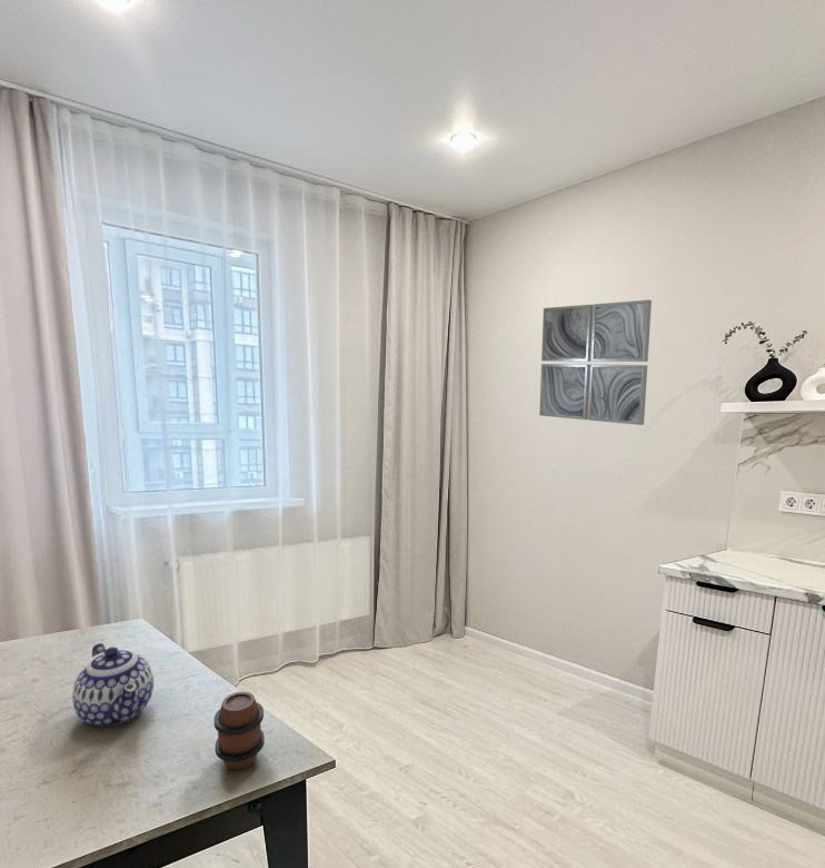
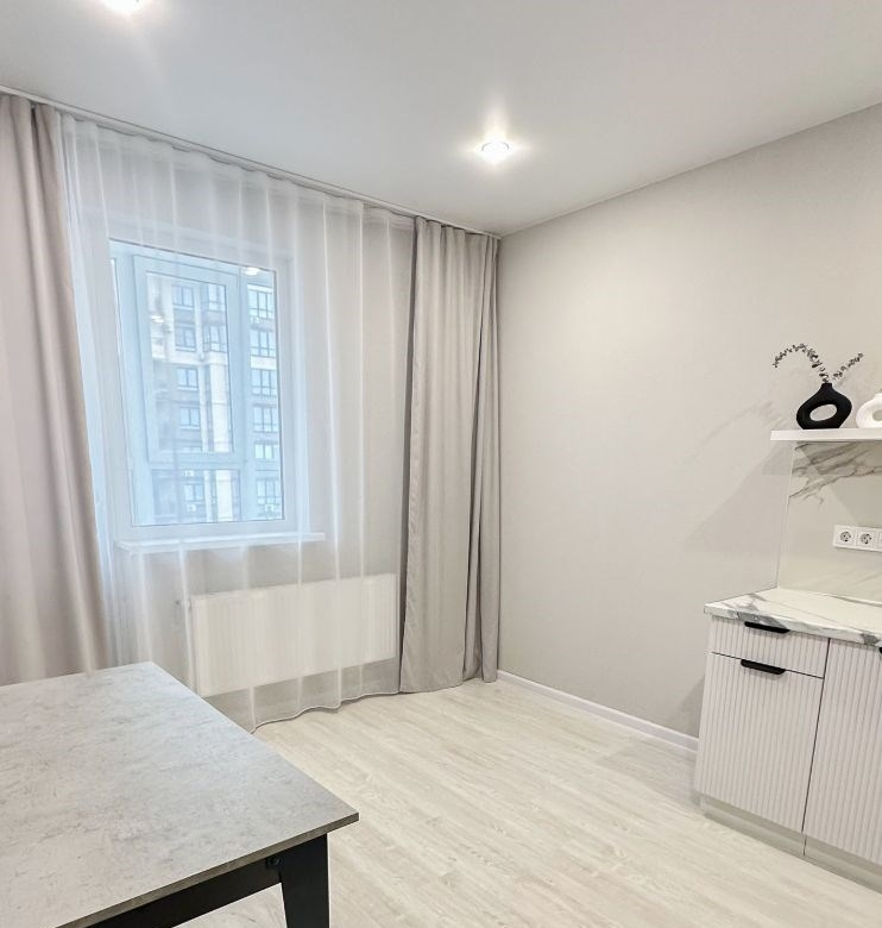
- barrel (239, 729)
- wall art (590, 361)
- teapot (113, 680)
